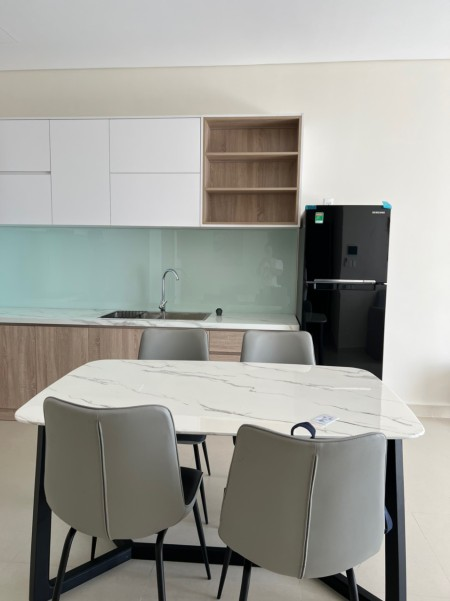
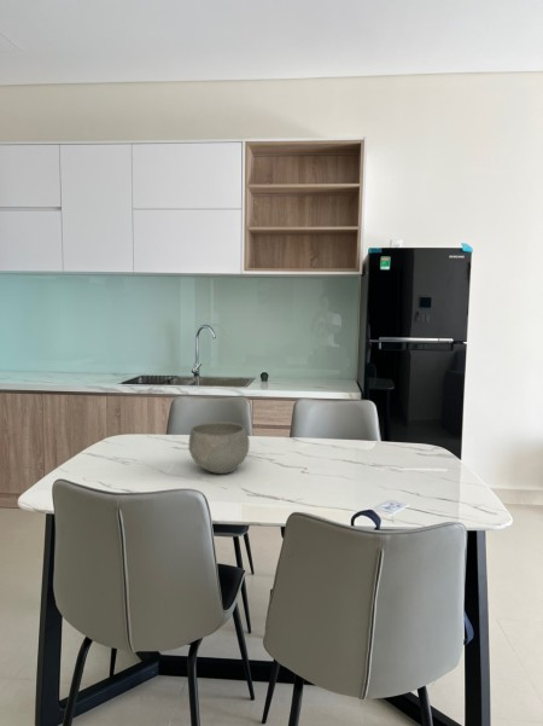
+ bowl (218, 448)
